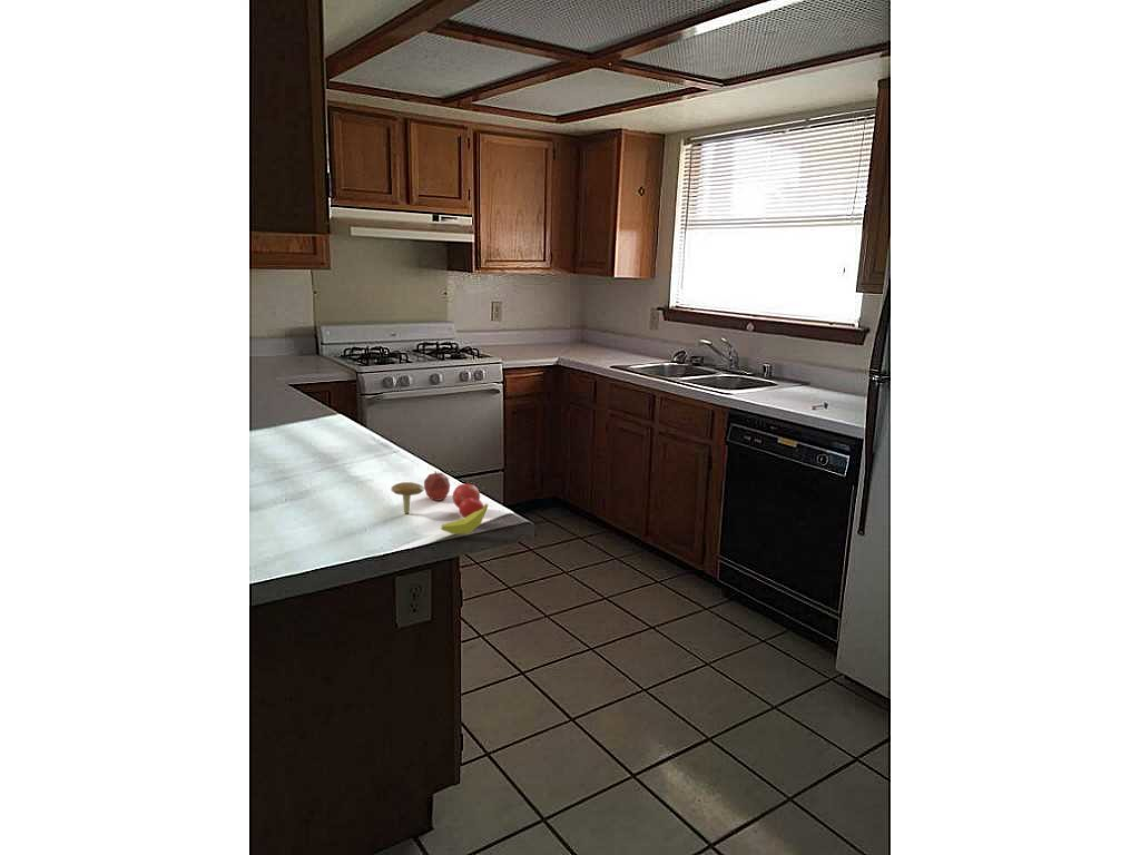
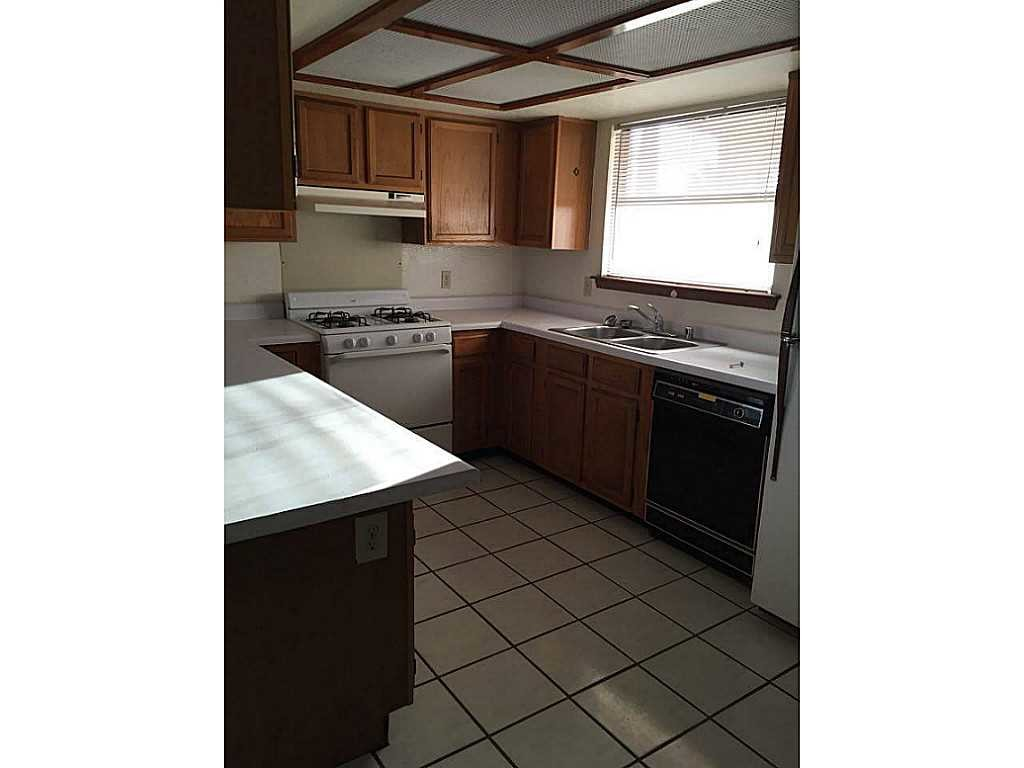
- fruit (436, 498)
